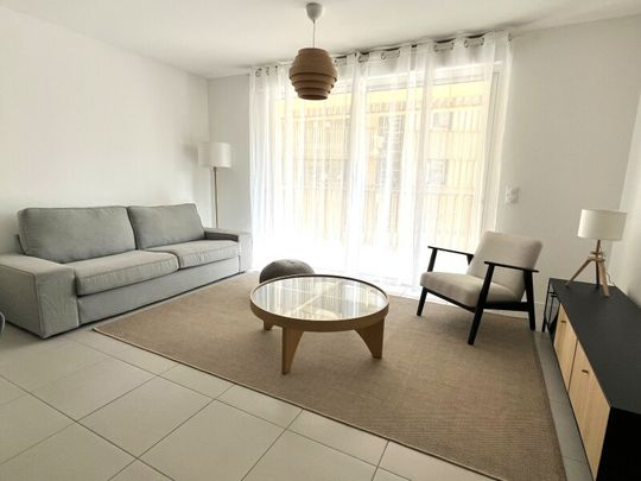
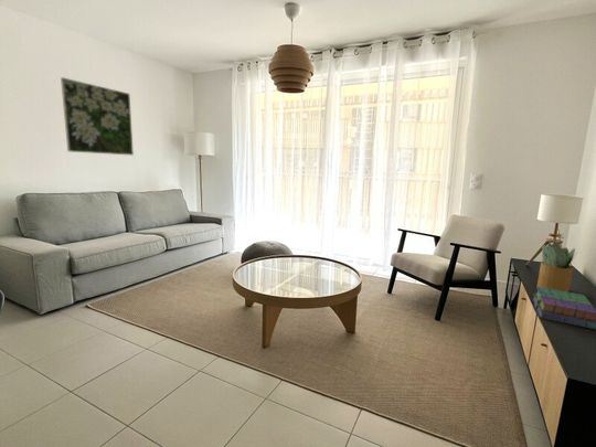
+ books (563, 306)
+ potted plant (556, 267)
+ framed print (100, 120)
